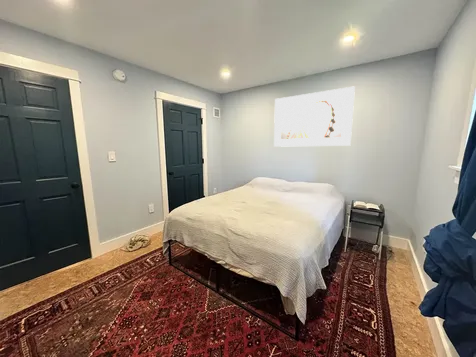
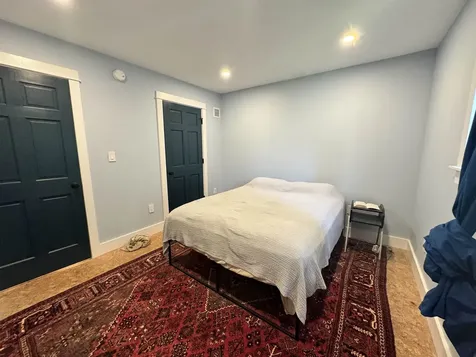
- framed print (309, 120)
